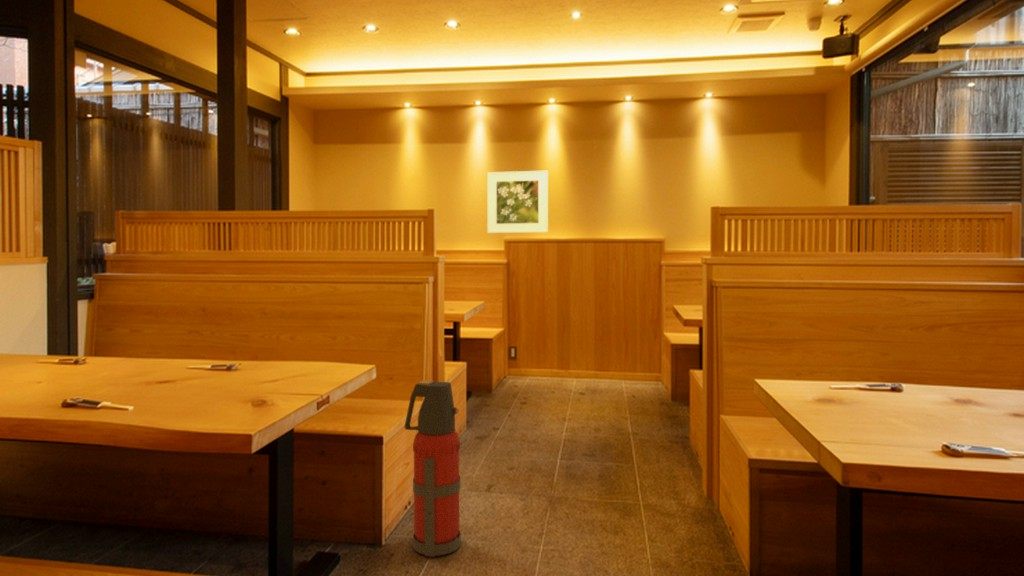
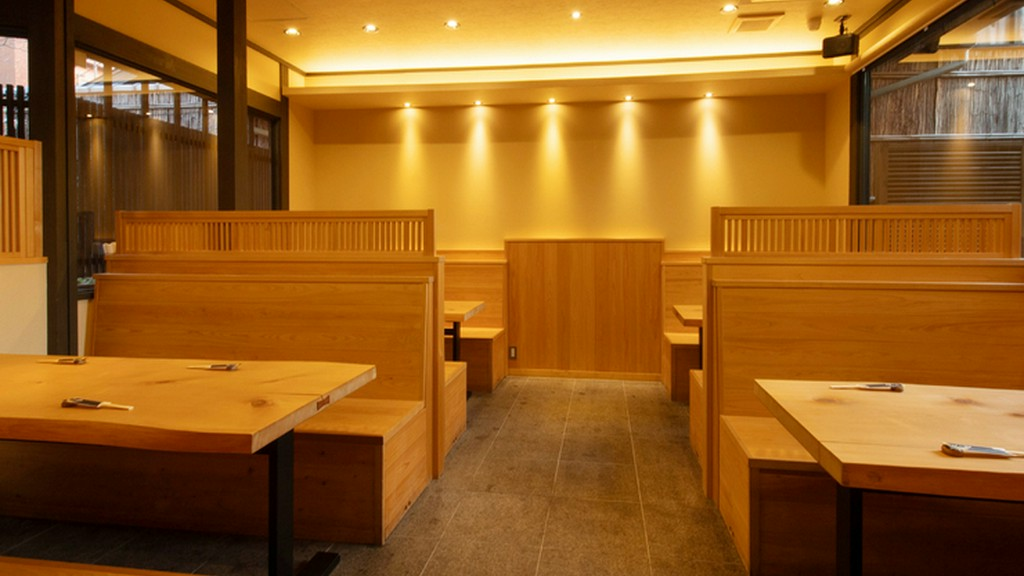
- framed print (517, 202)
- fire extinguisher (432, 463)
